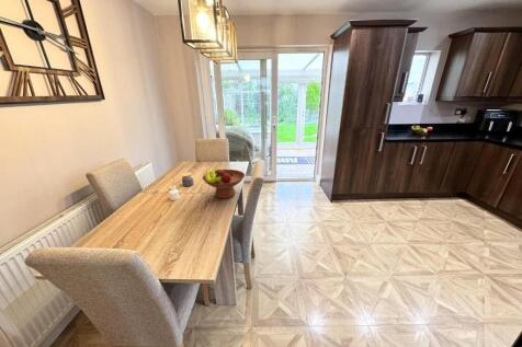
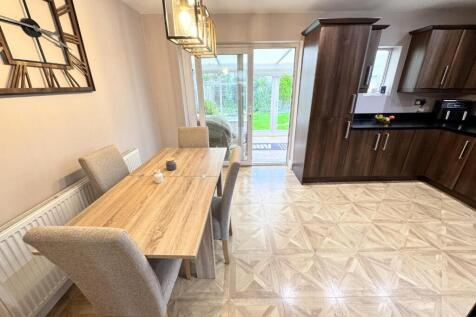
- fruit bowl (224, 181)
